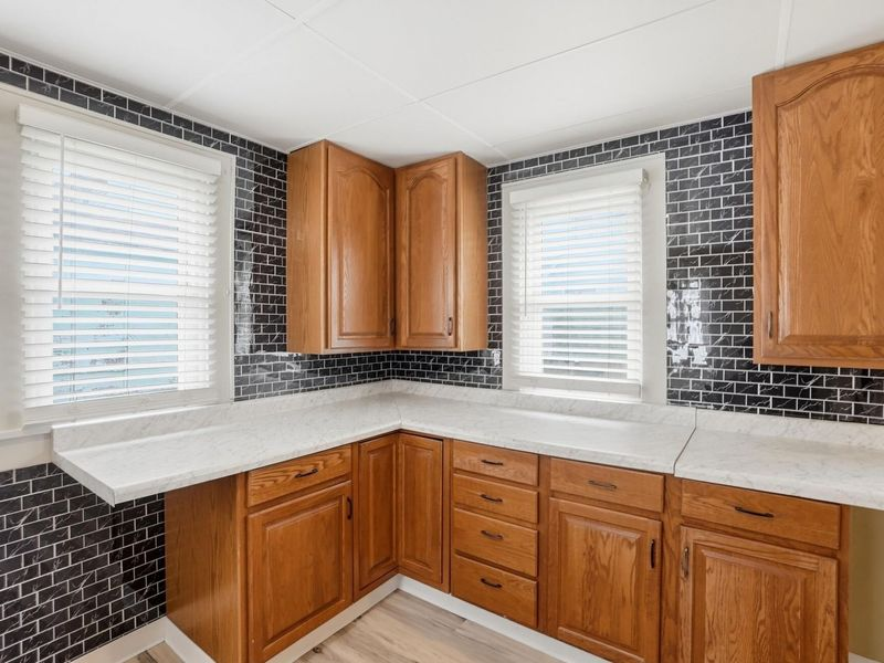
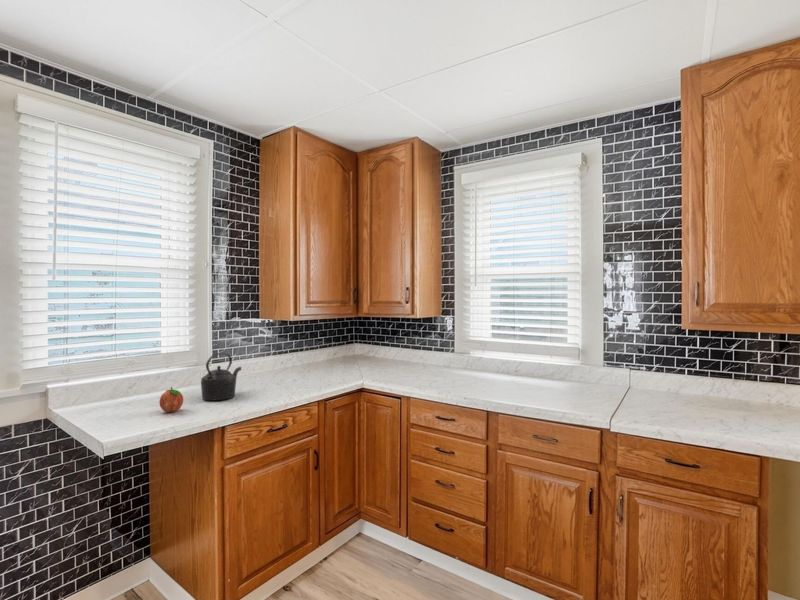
+ kettle (224, 373)
+ fruit (171, 399)
